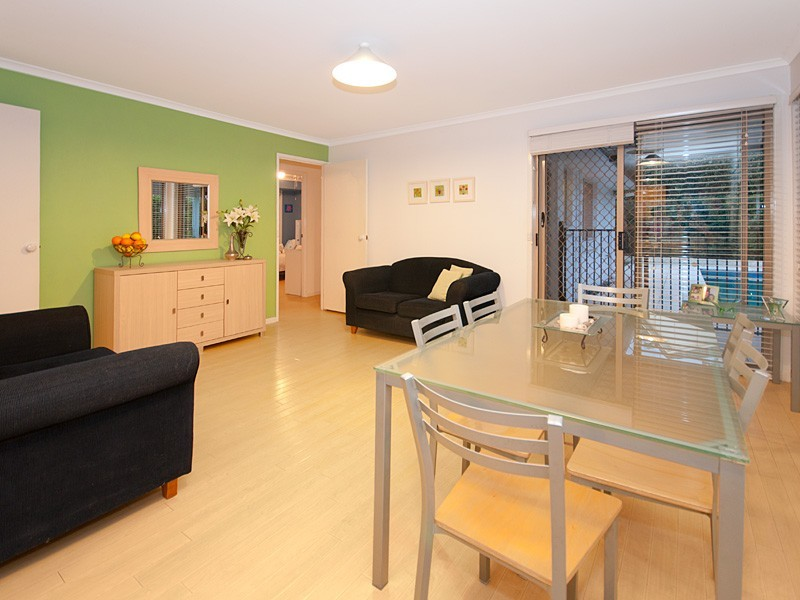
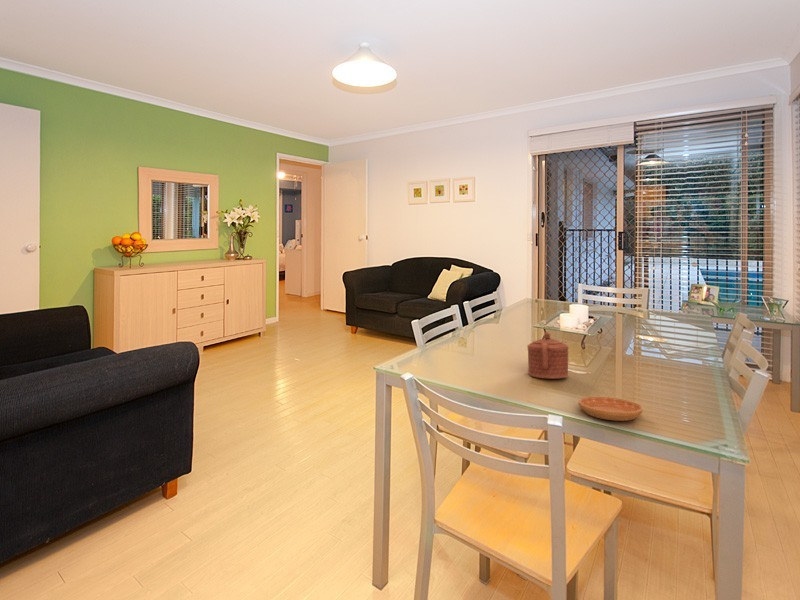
+ saucer (609, 408)
+ teapot (547, 353)
